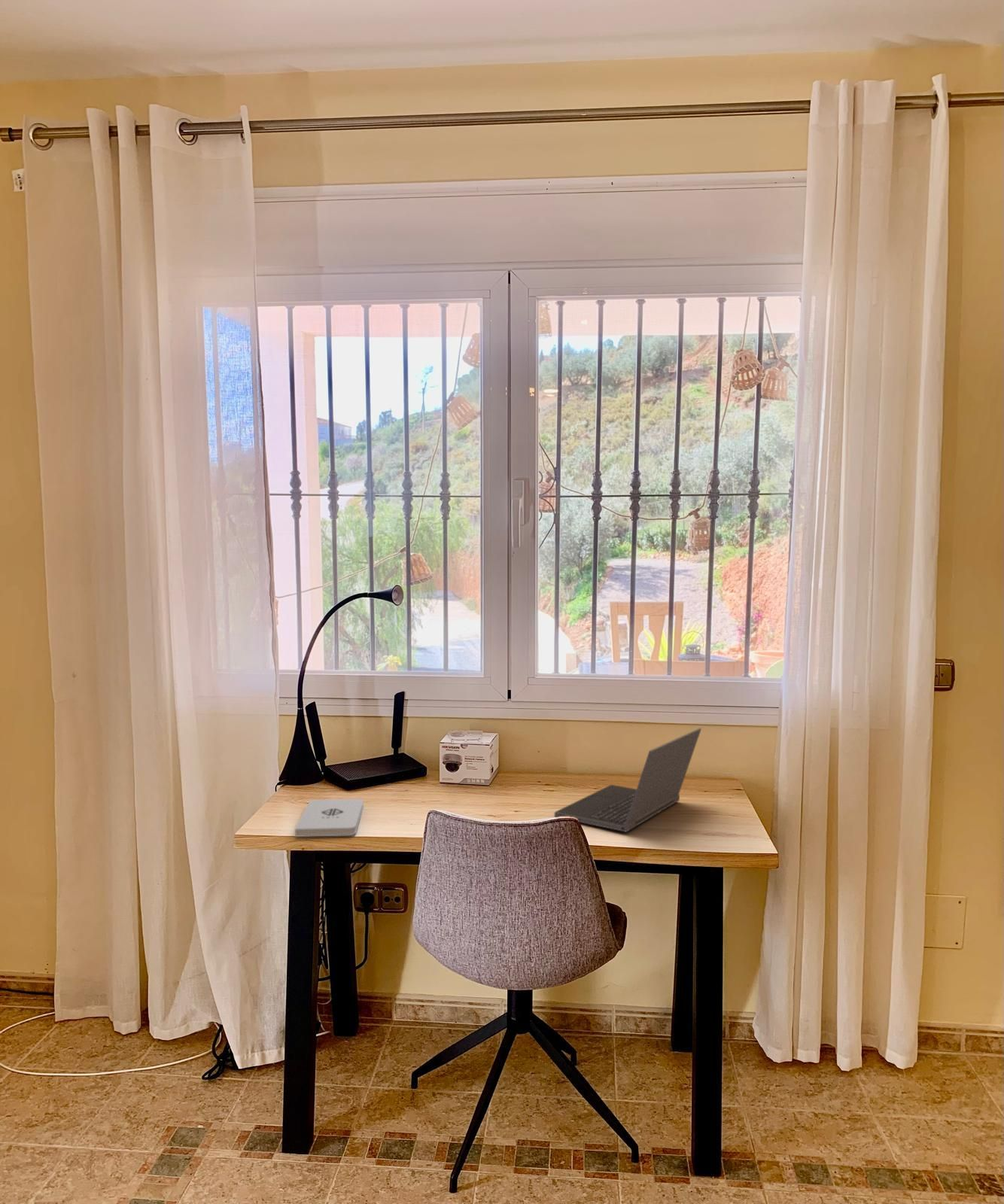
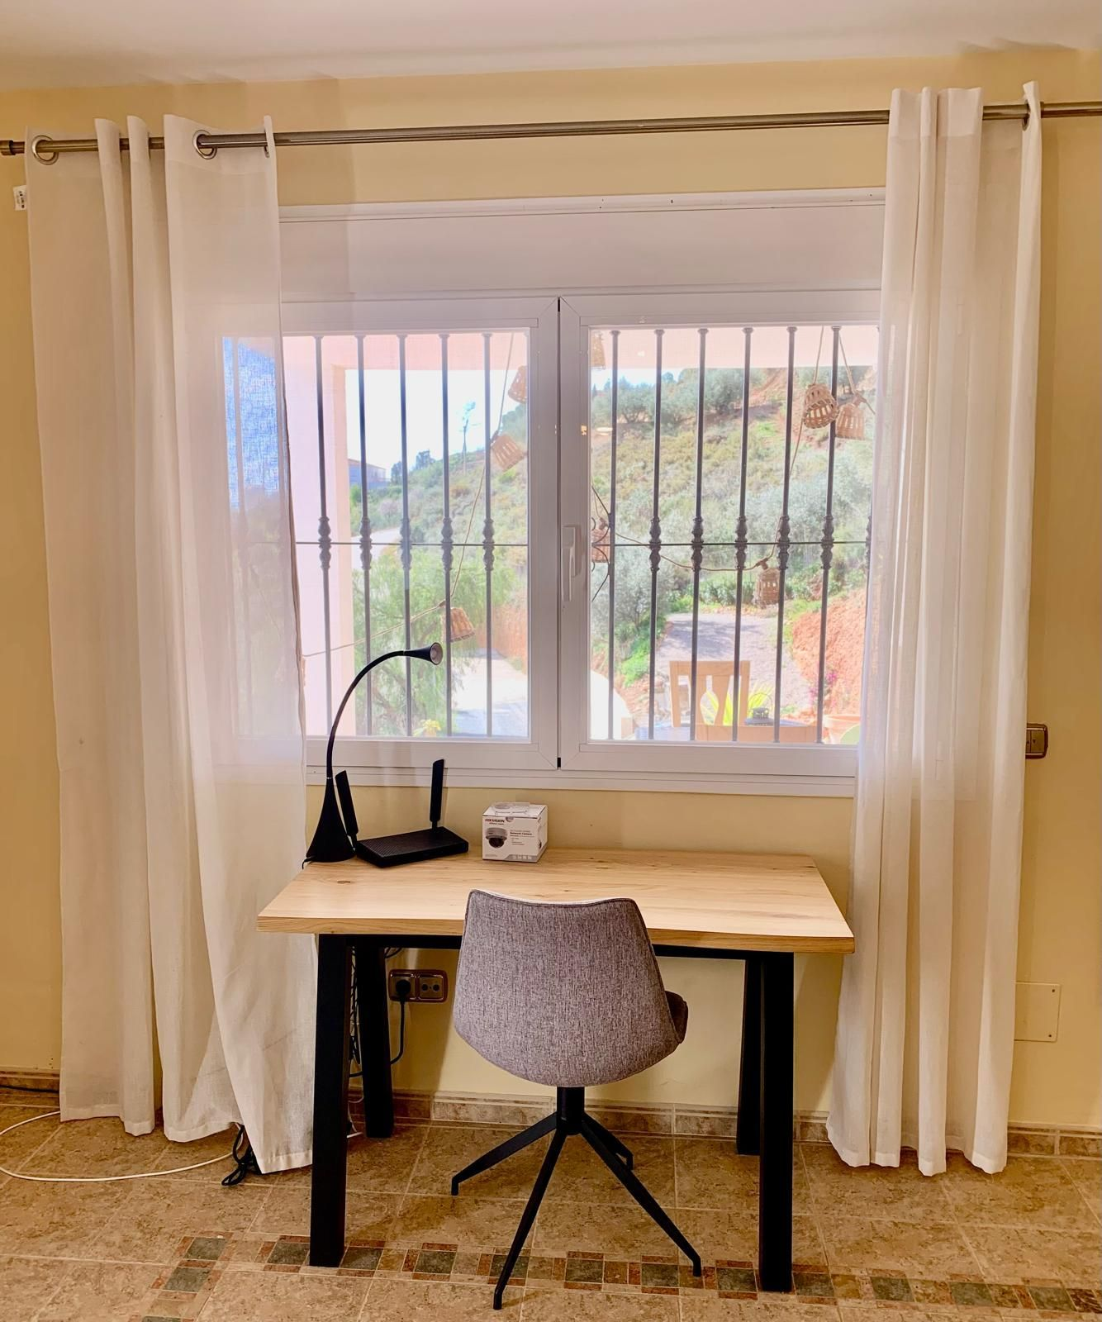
- laptop computer (640, 776)
- notepad (331, 816)
